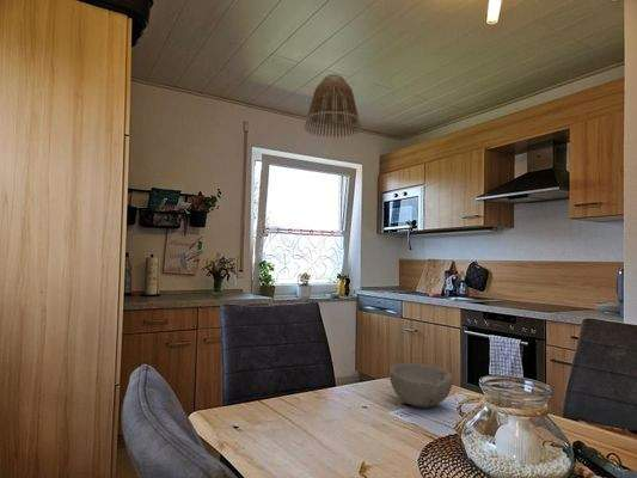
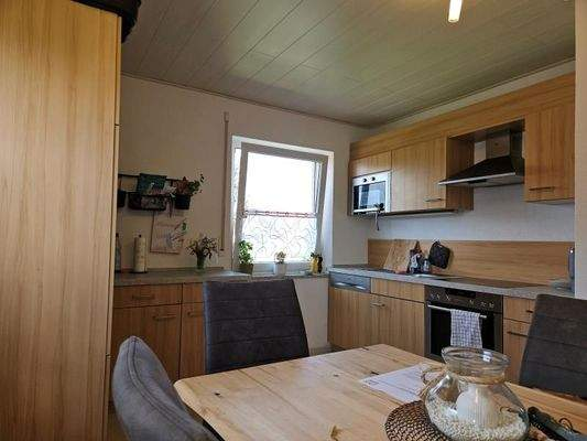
- lamp shade (332, 103)
- bowl (419, 386)
